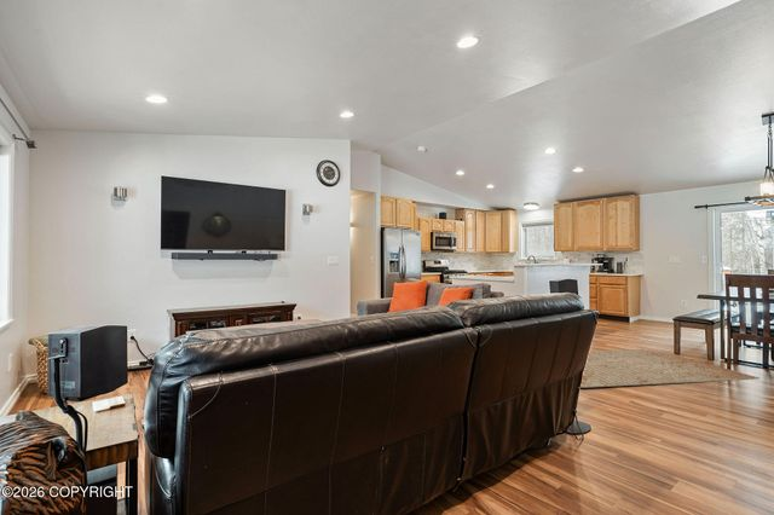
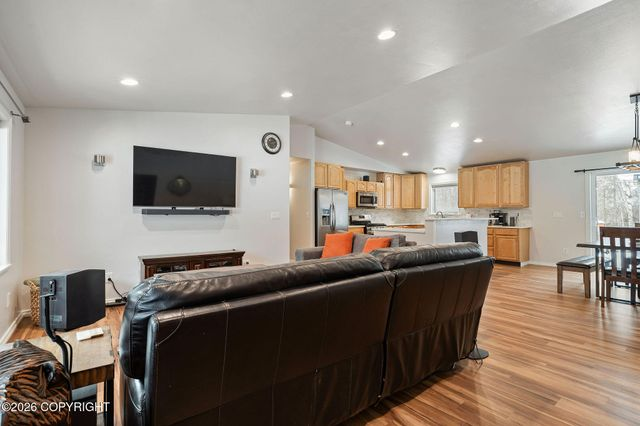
- rug (623, 364)
